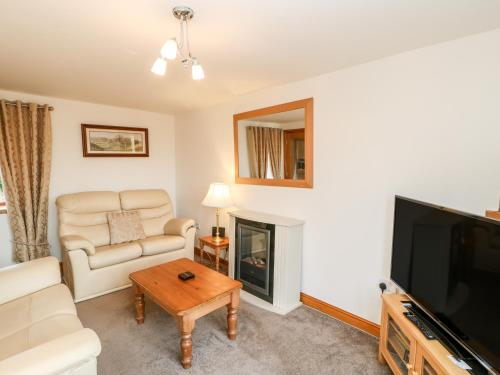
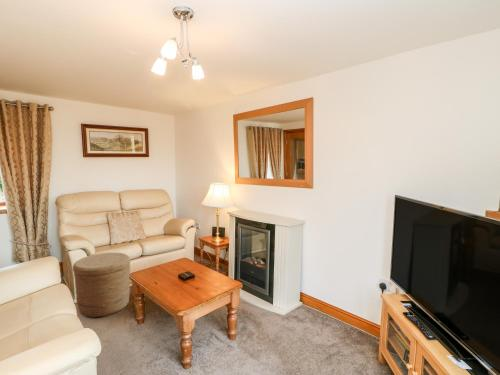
+ basket (103, 282)
